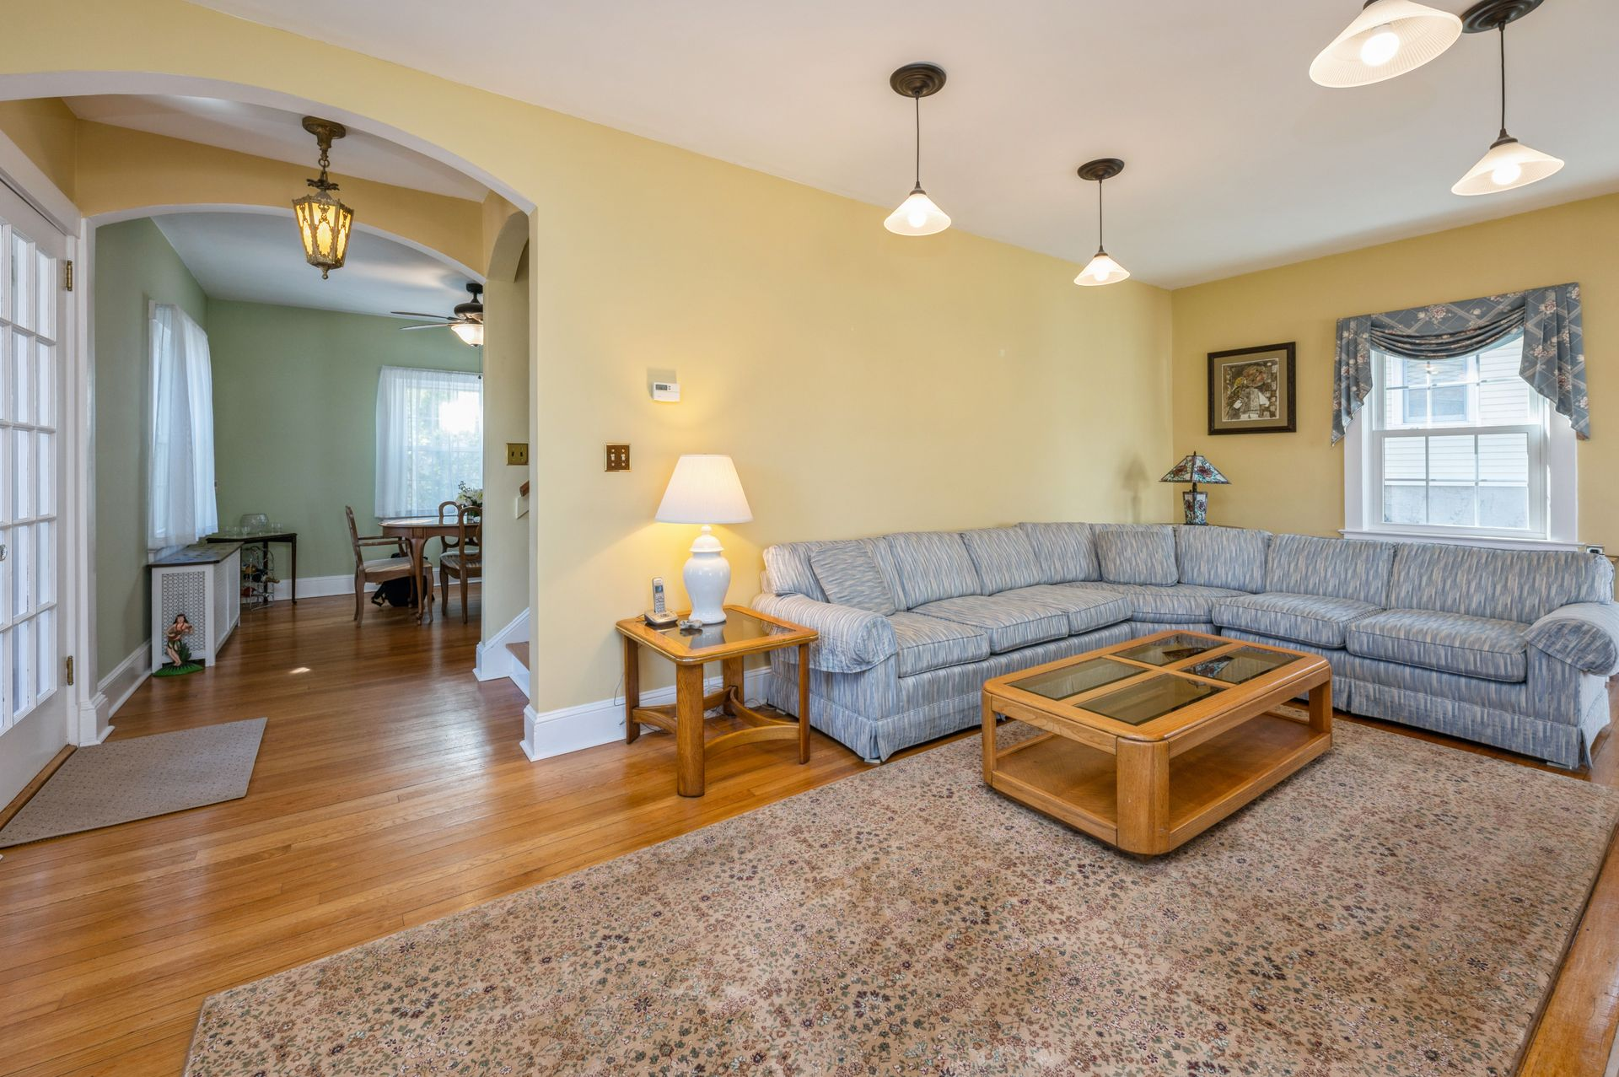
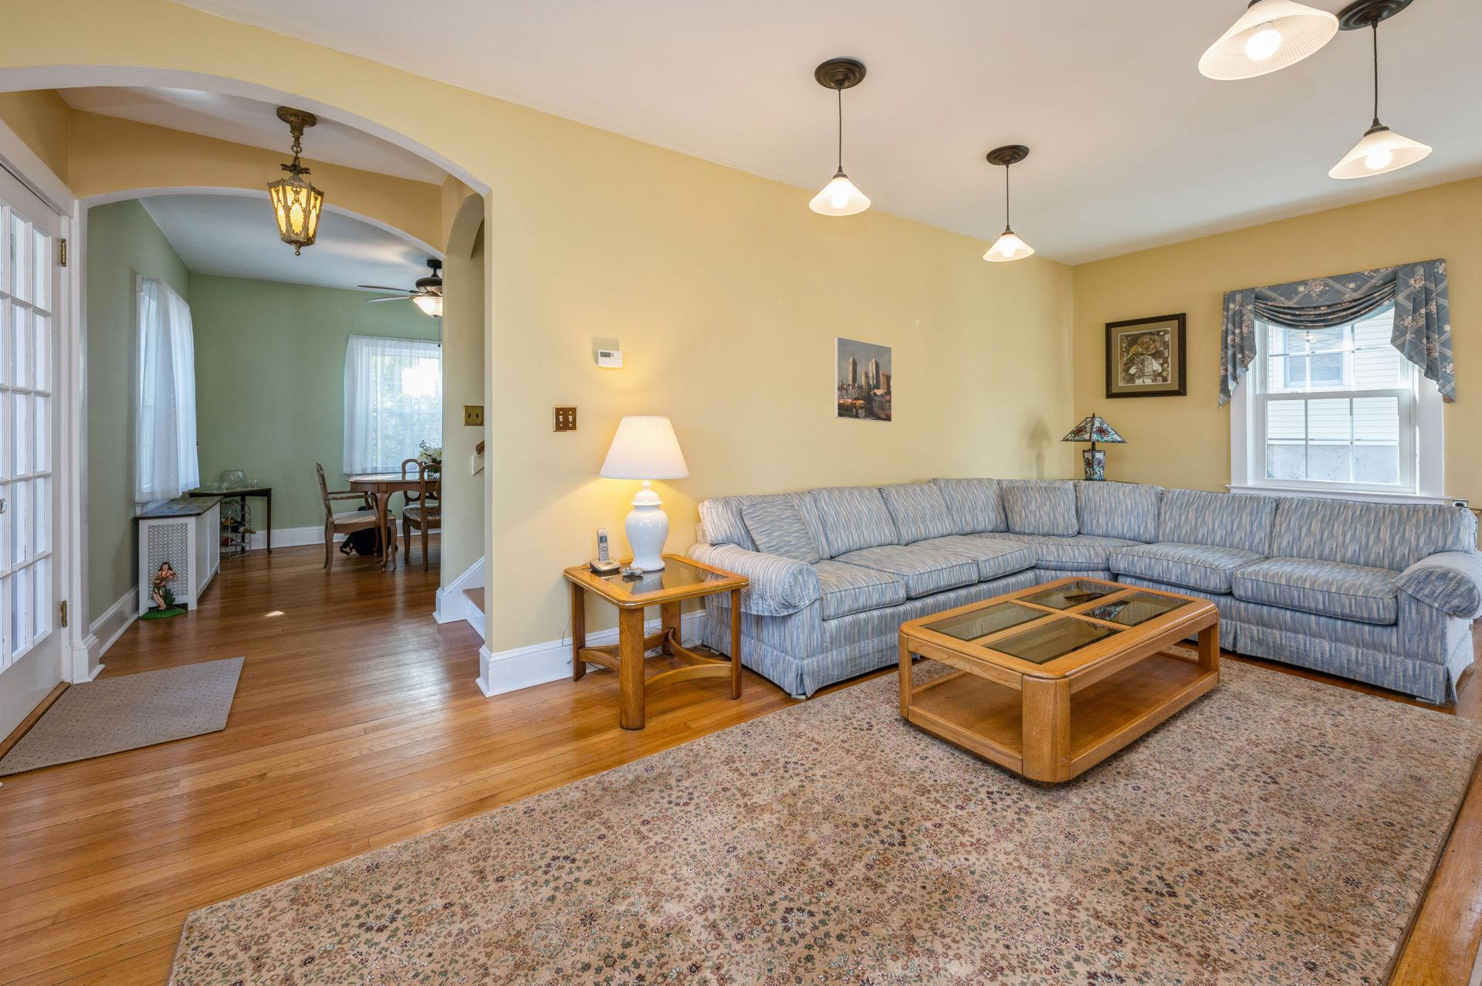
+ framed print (864, 381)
